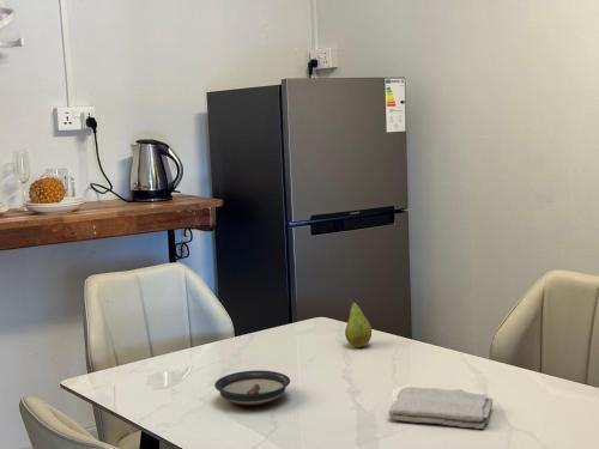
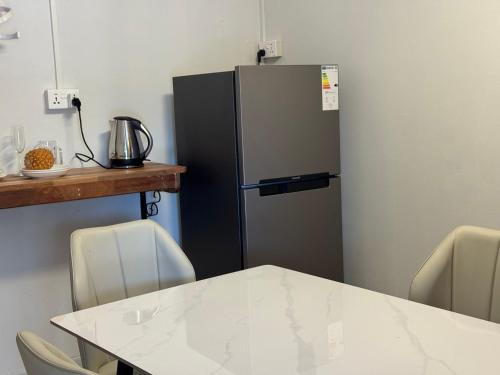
- washcloth (441, 406)
- saucer (253, 390)
- fruit (357, 321)
